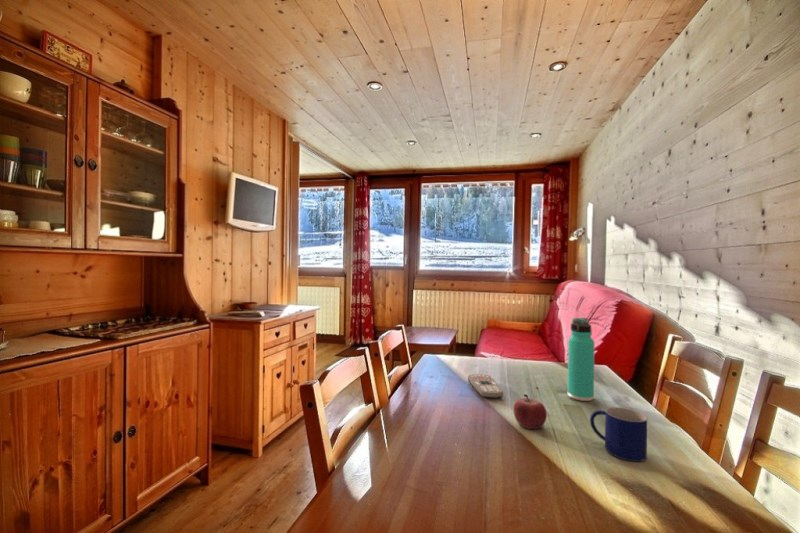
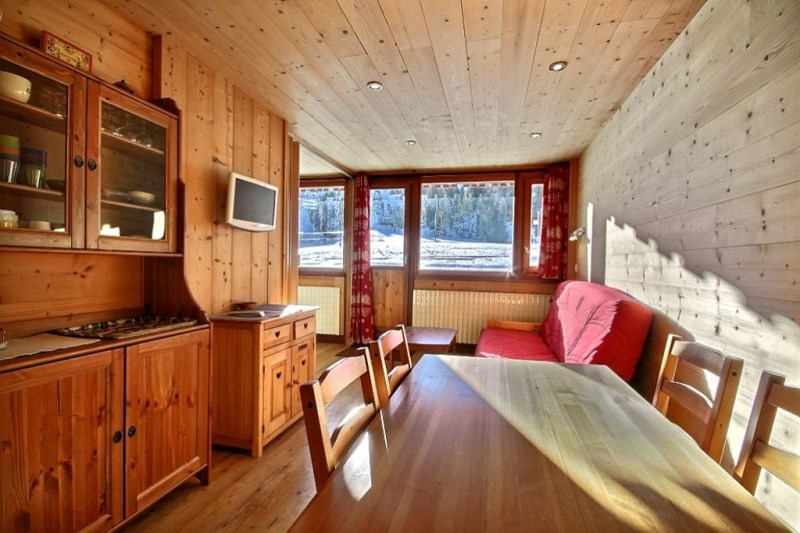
- mug (616, 430)
- fruit (529, 409)
- remote control (485, 386)
- thermos bottle (581, 357)
